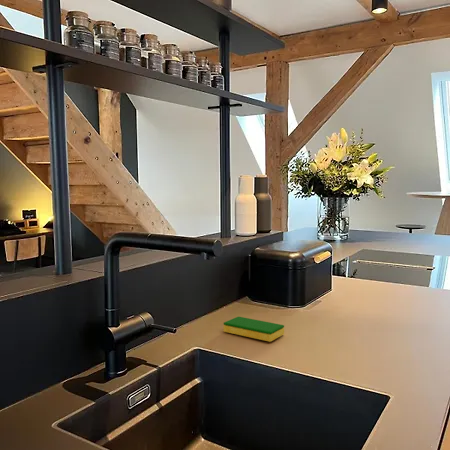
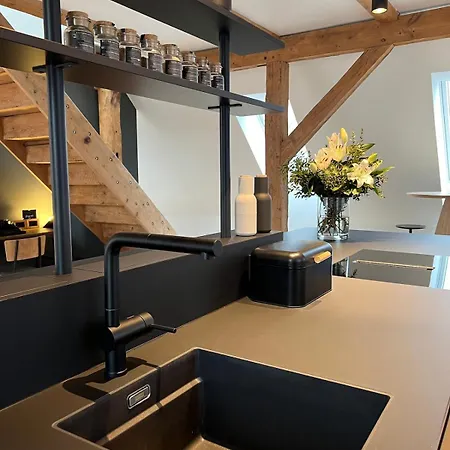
- dish sponge (253, 328)
